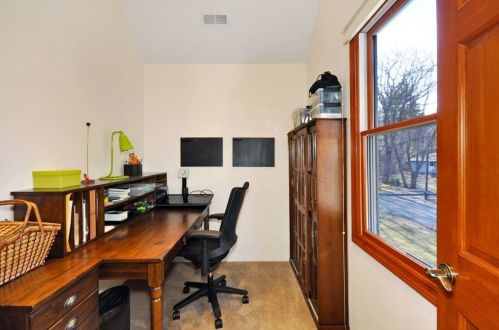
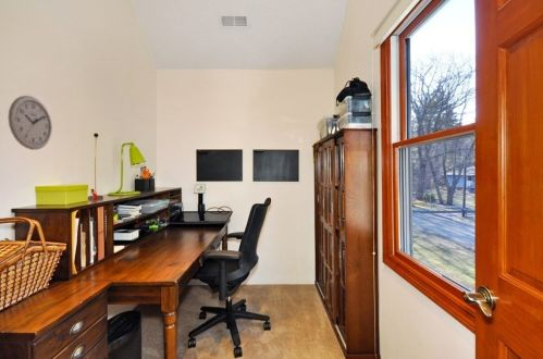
+ wall clock (33, 123)
